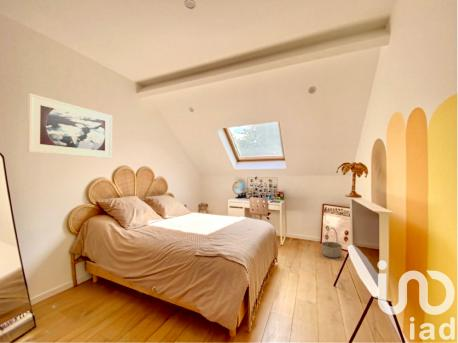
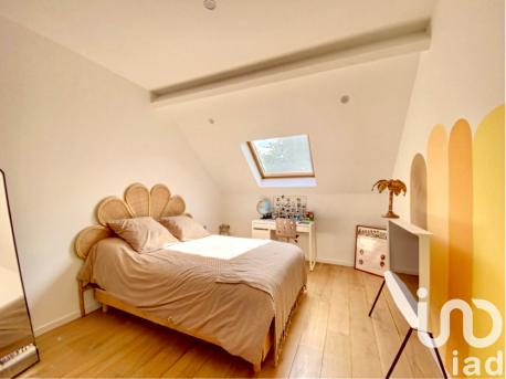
- basket (331, 242)
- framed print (76, 131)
